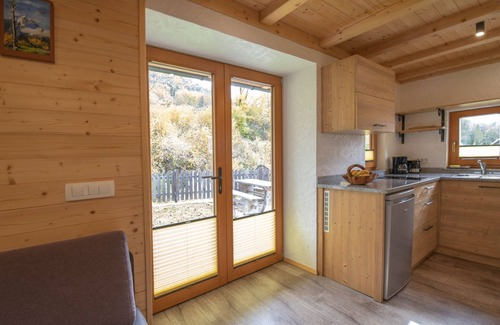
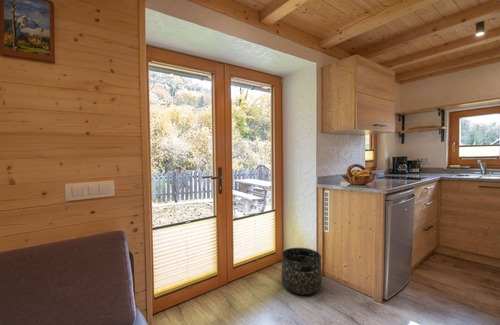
+ basket (301, 270)
